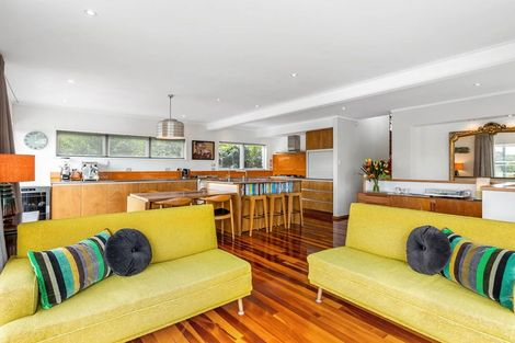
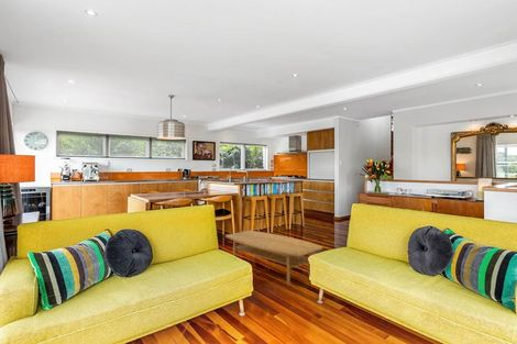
+ coffee table (270, 255)
